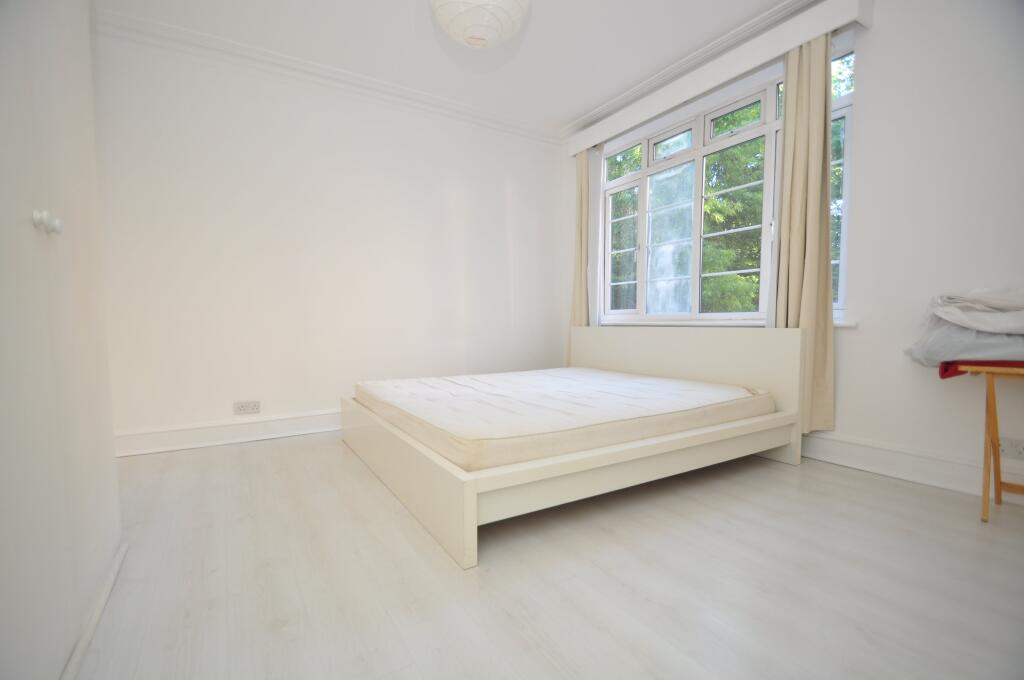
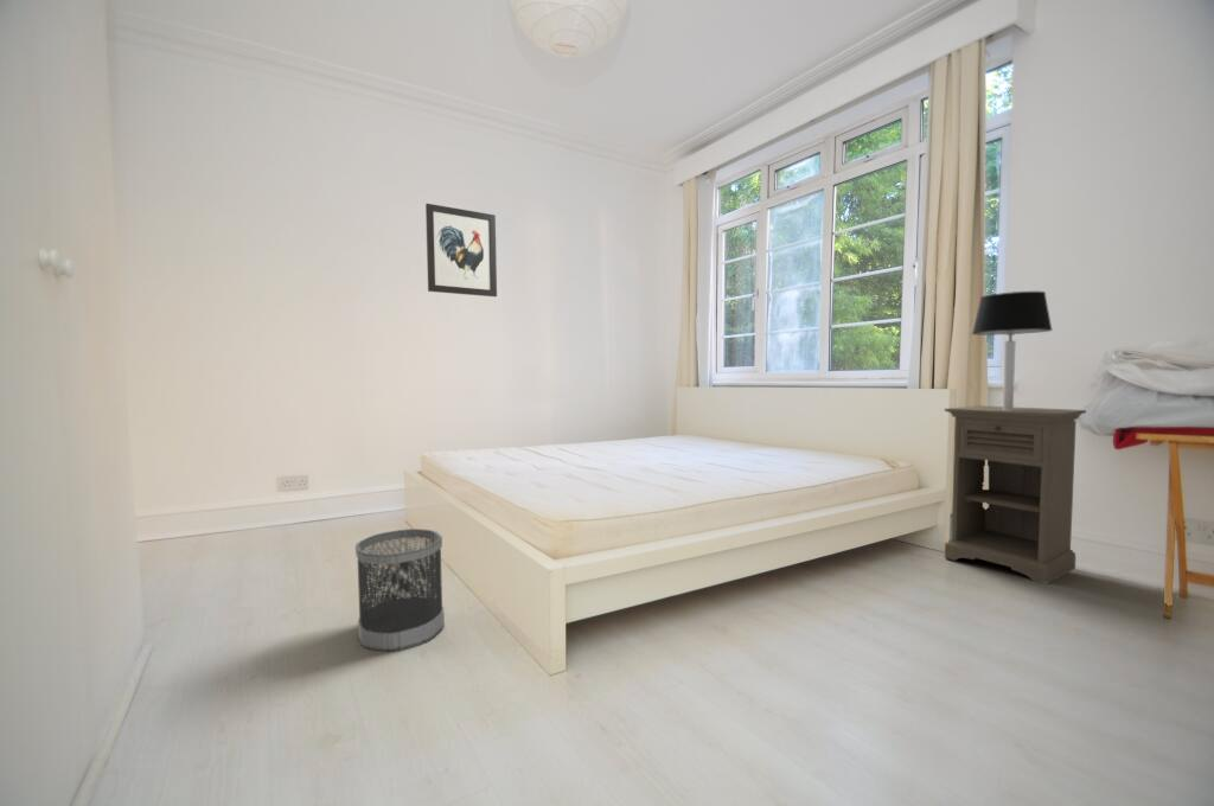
+ nightstand (1010, 486)
+ wastebasket (401, 586)
+ wall art (462, 251)
+ table lamp (1009, 352)
